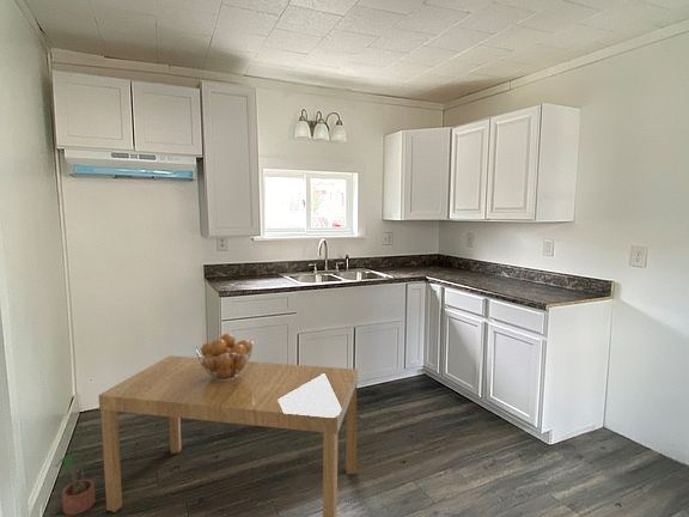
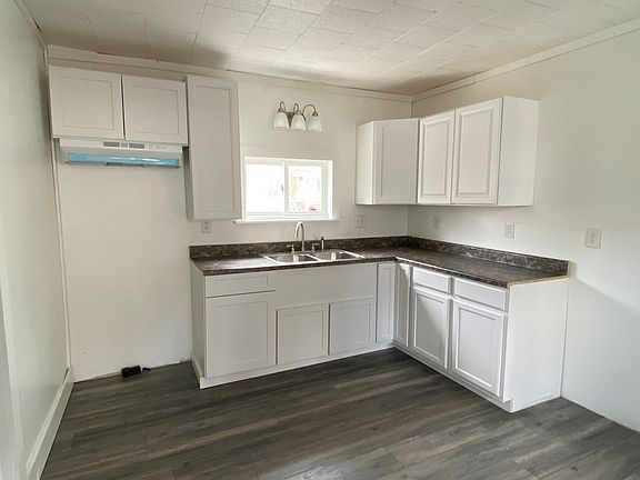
- potted plant (73, 480)
- fruit basket (225, 355)
- dining table (244, 424)
